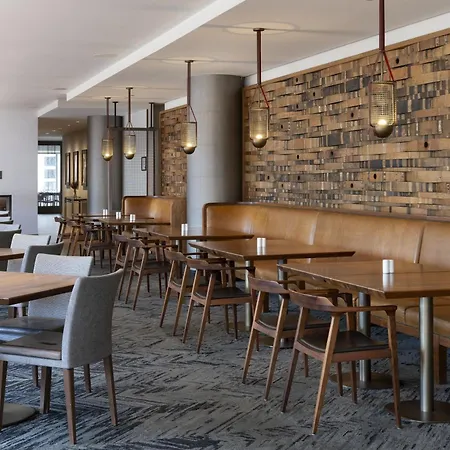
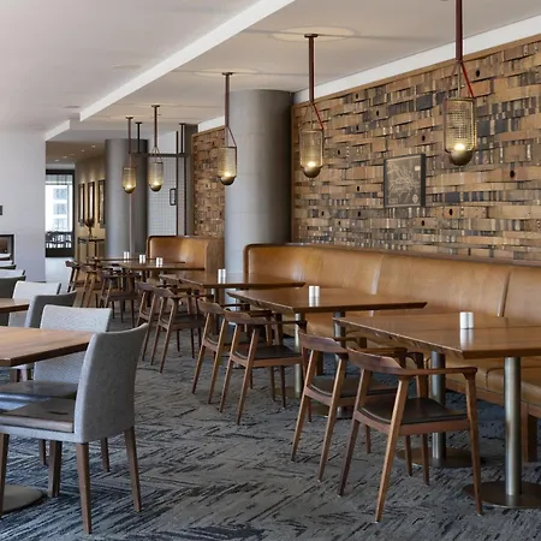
+ wall art (403, 182)
